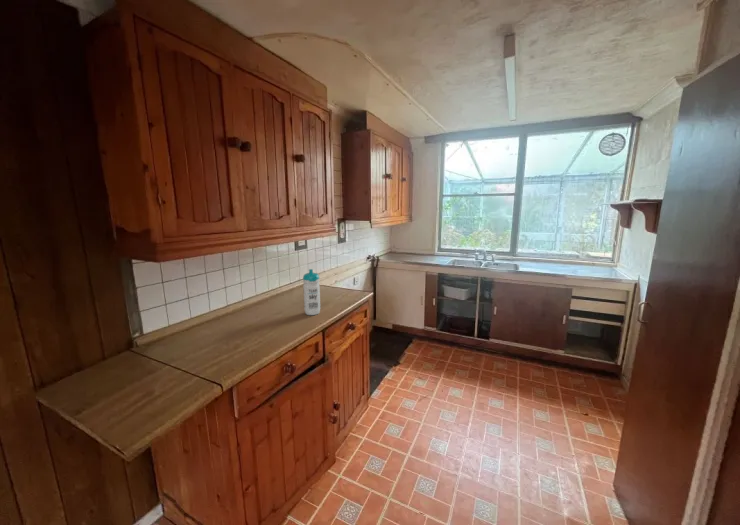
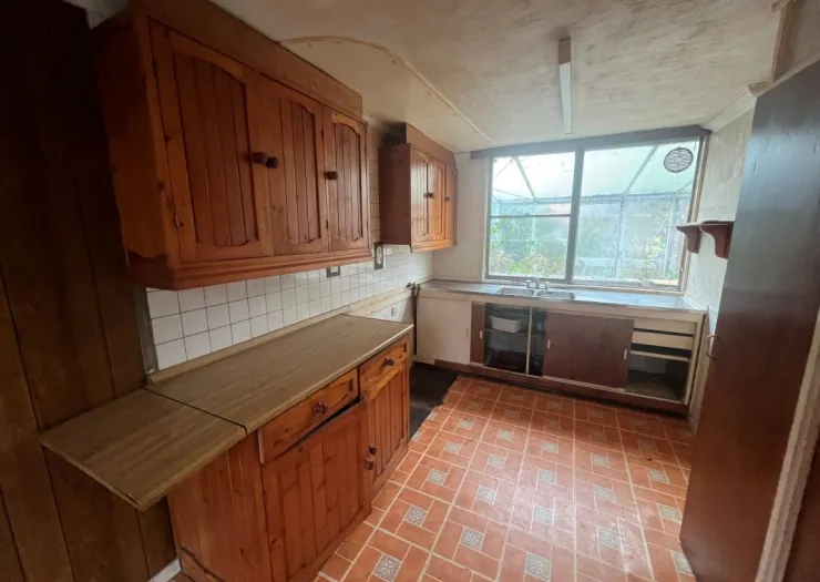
- water bottle (311, 291)
